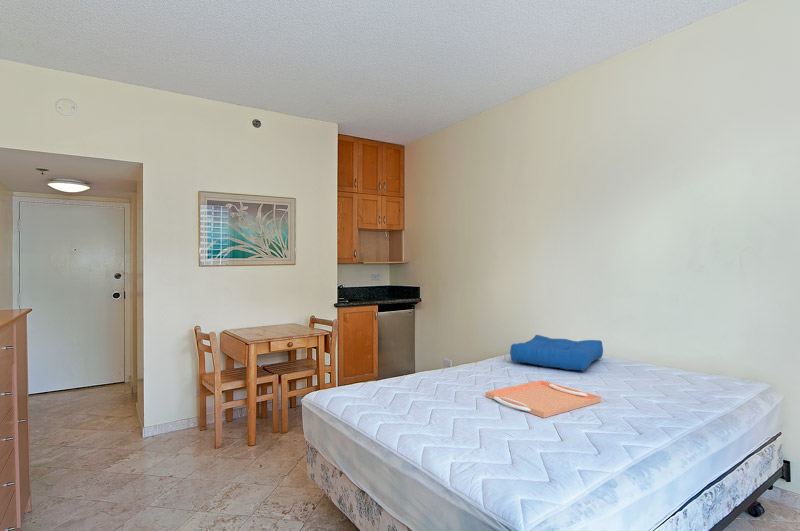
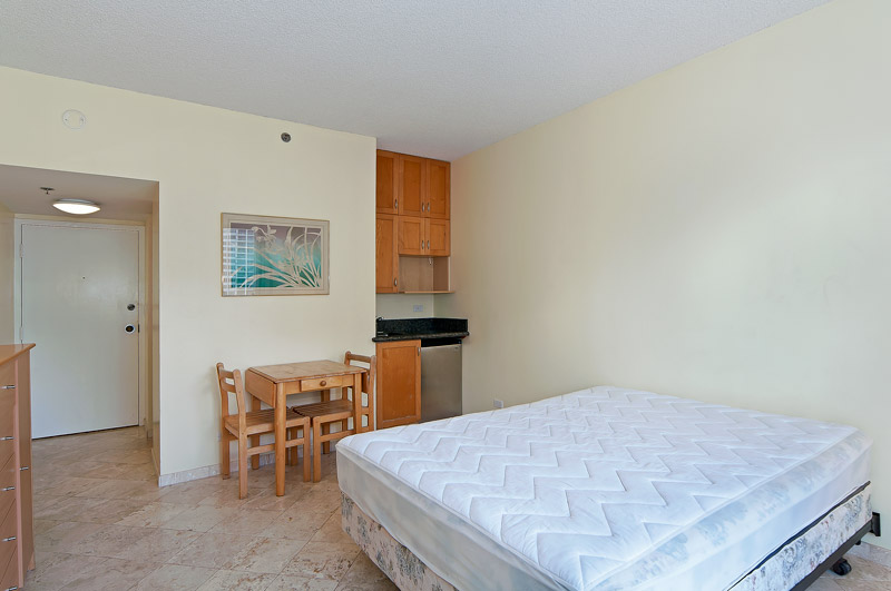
- seat cushion (557, 351)
- serving tray (542, 396)
